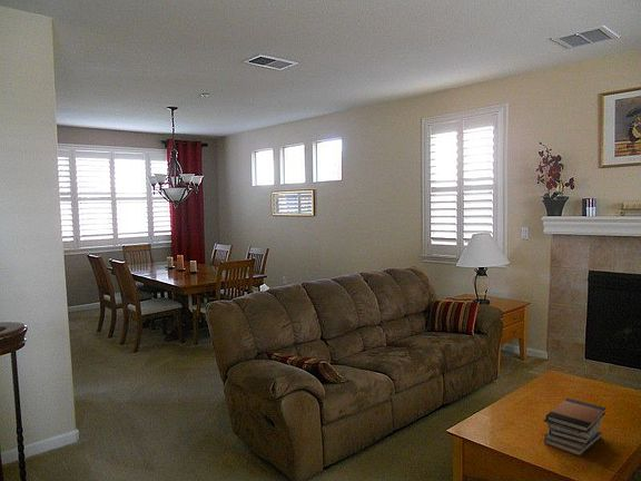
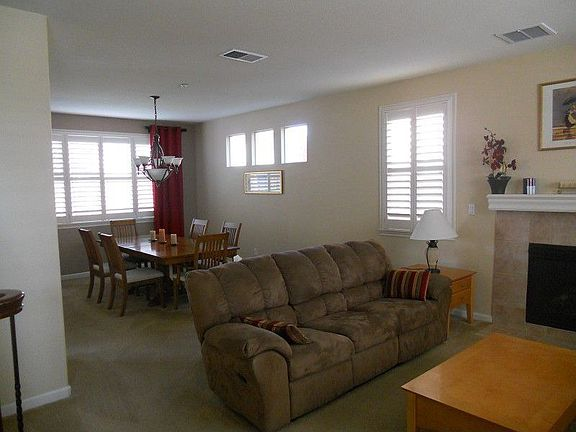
- book stack (574, 425)
